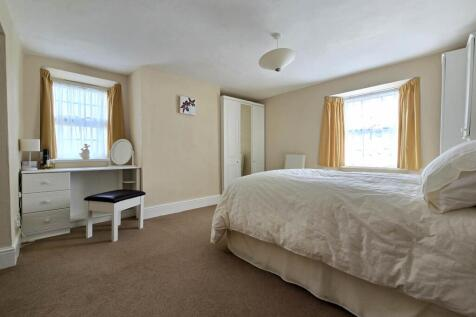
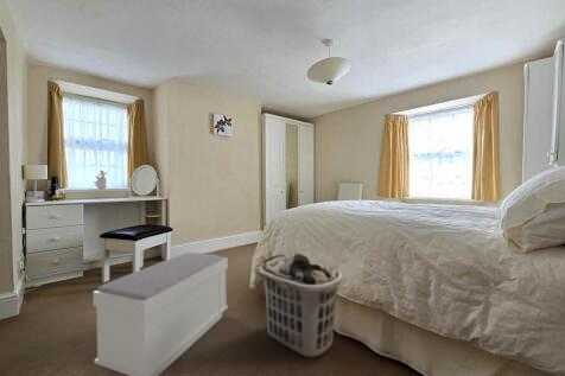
+ clothes hamper (299, 297)
+ bench (172, 302)
